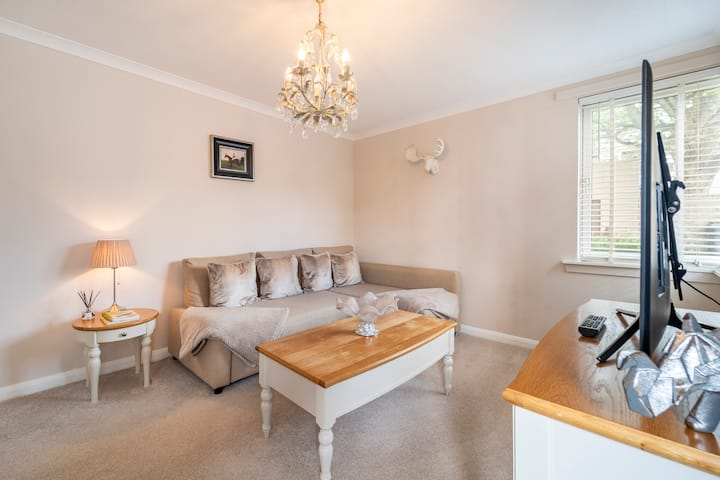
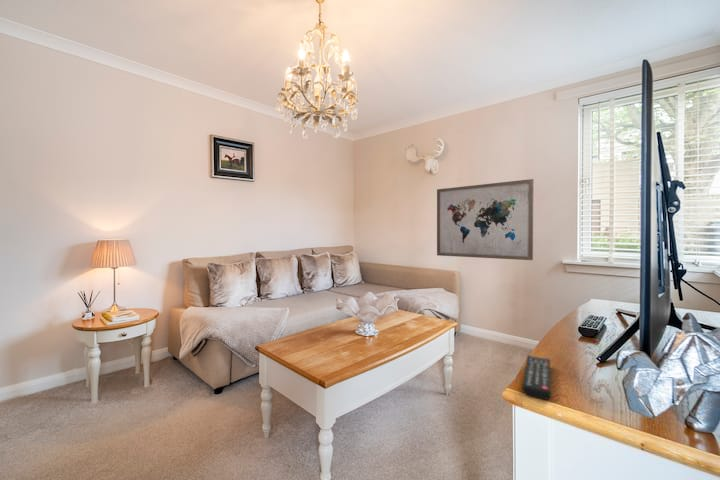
+ remote control (537, 374)
+ wall art (480, 221)
